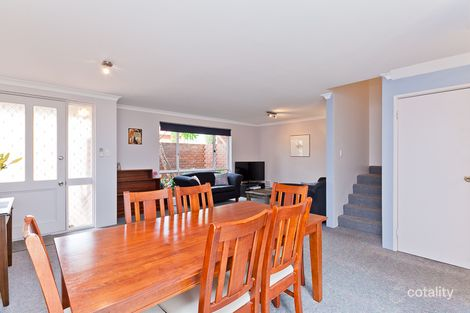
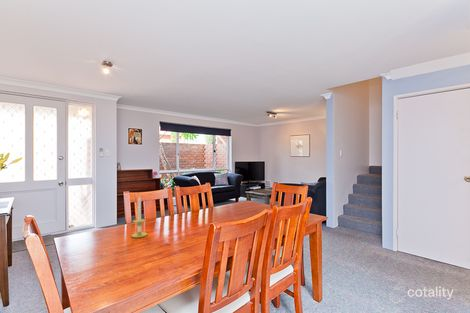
+ candle (139, 215)
